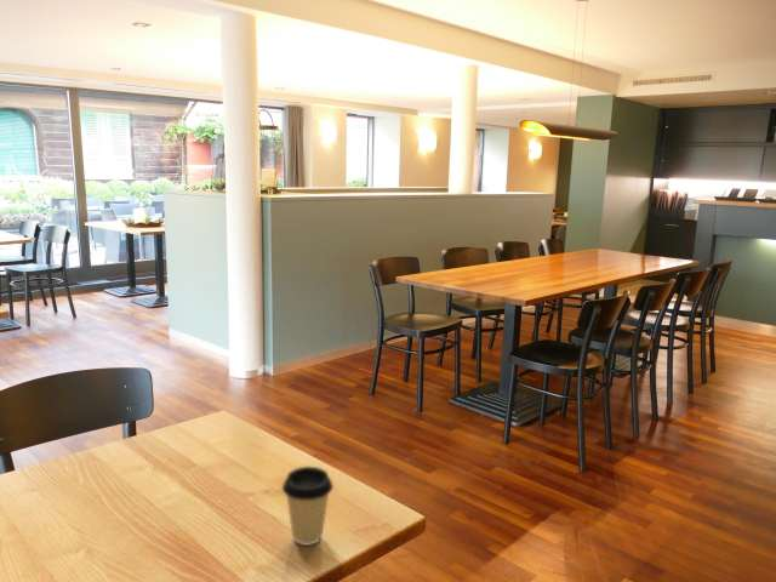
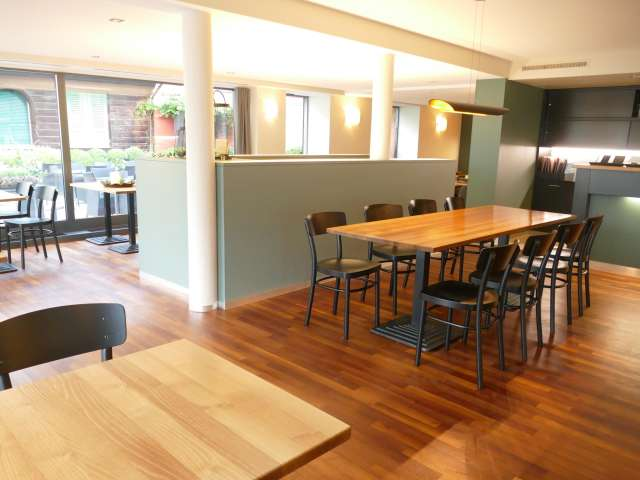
- coffee cup (307, 507)
